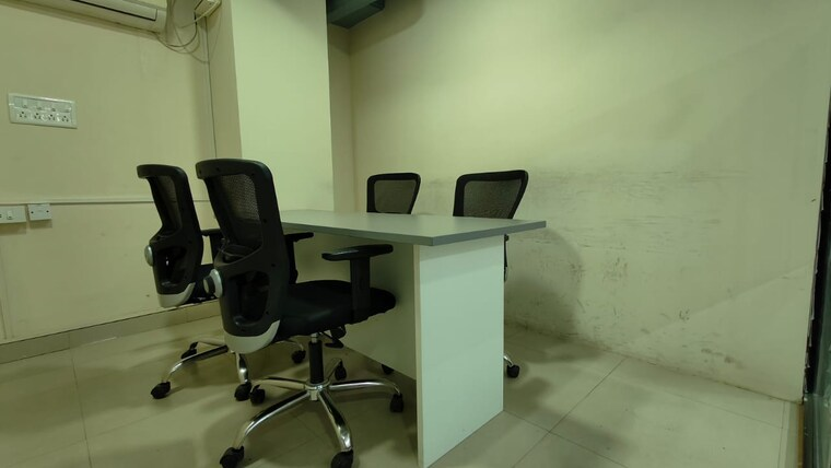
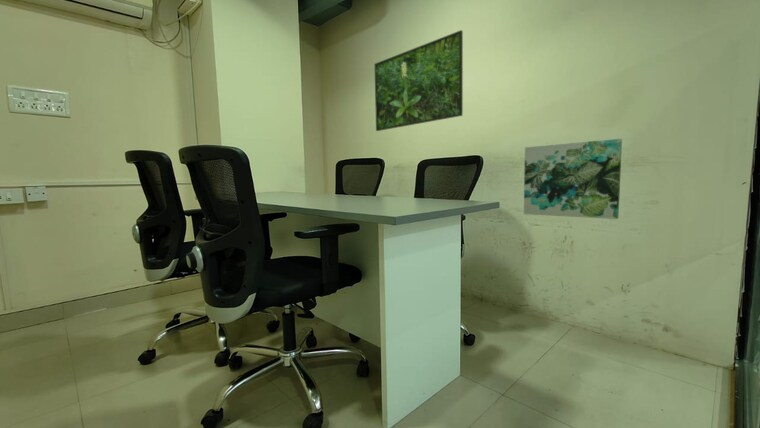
+ wall art (568, 180)
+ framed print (413, 87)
